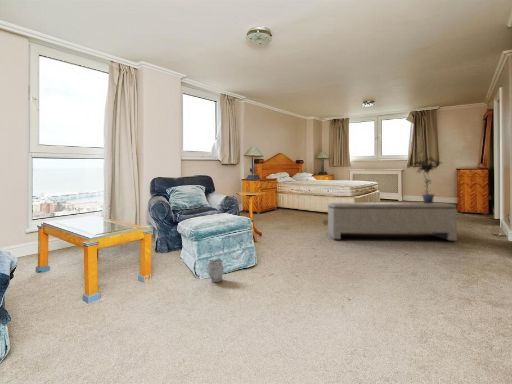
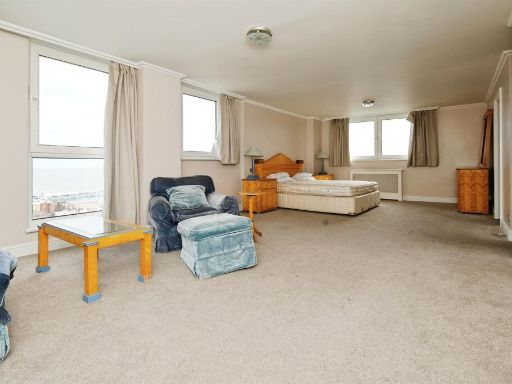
- potted plant (427, 180)
- bust sculpture (228, 271)
- bench (387, 220)
